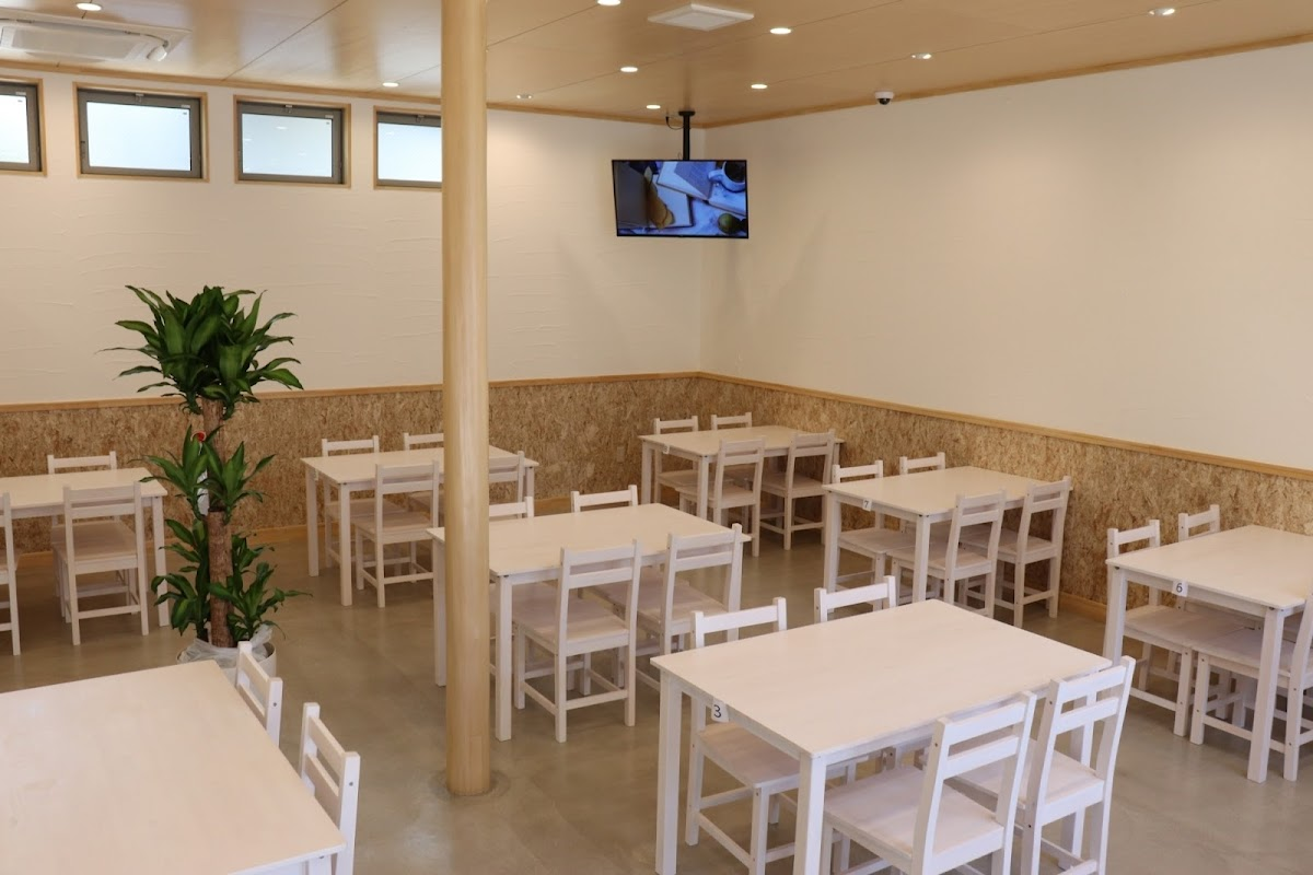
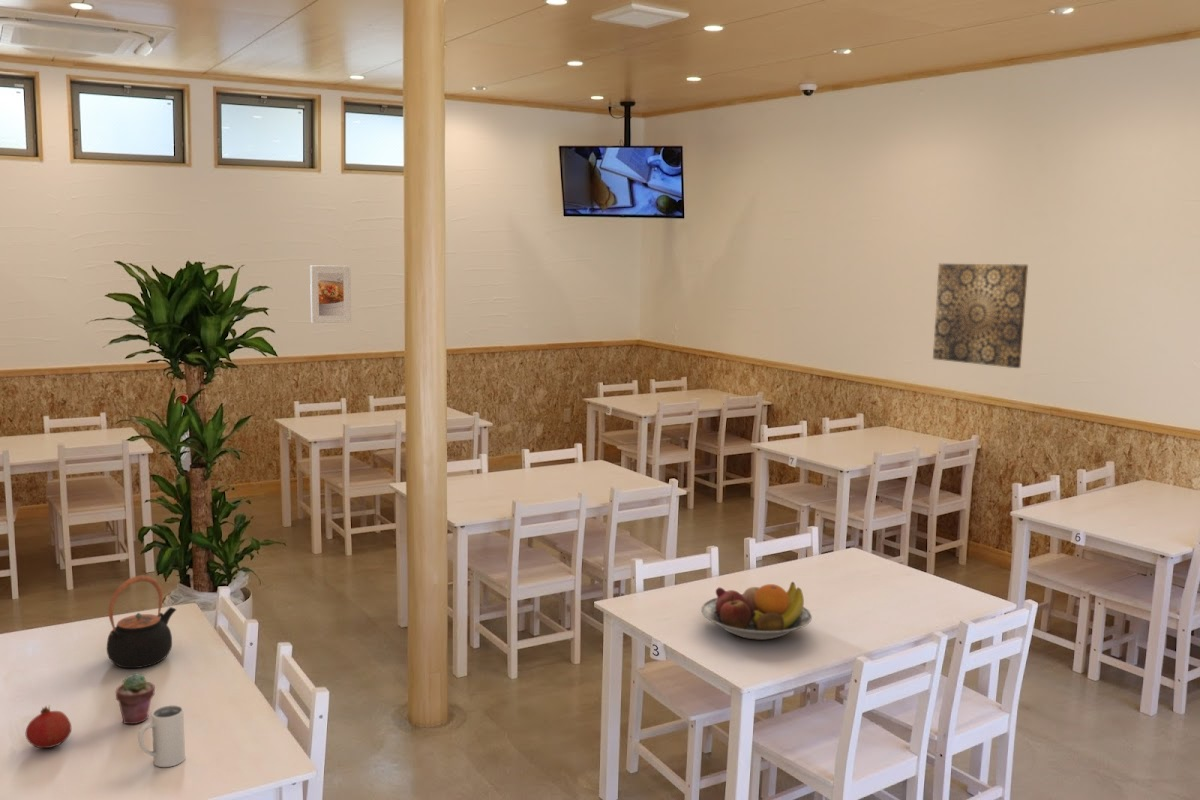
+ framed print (330, 294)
+ mug (161, 738)
+ fruit bowl (756, 607)
+ wall art (978, 314)
+ potted succulent (135, 696)
+ teapot (143, 616)
+ fruit (49, 726)
